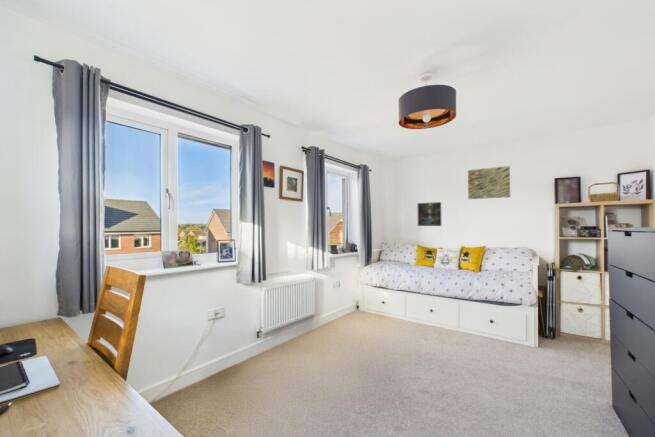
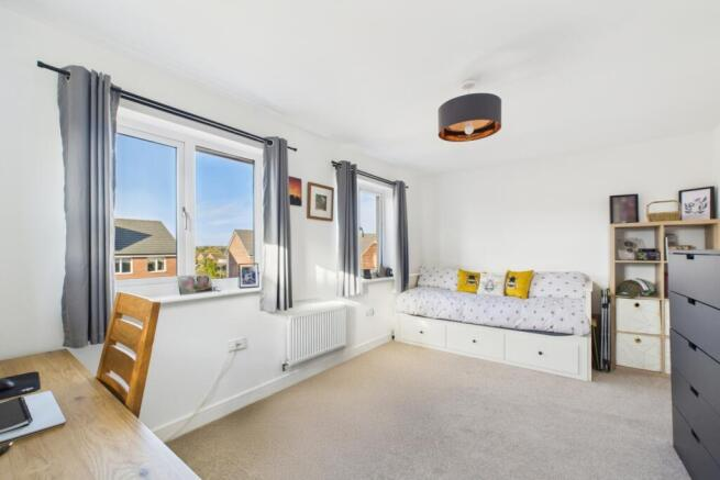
- wall art (488, 183)
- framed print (429, 214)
